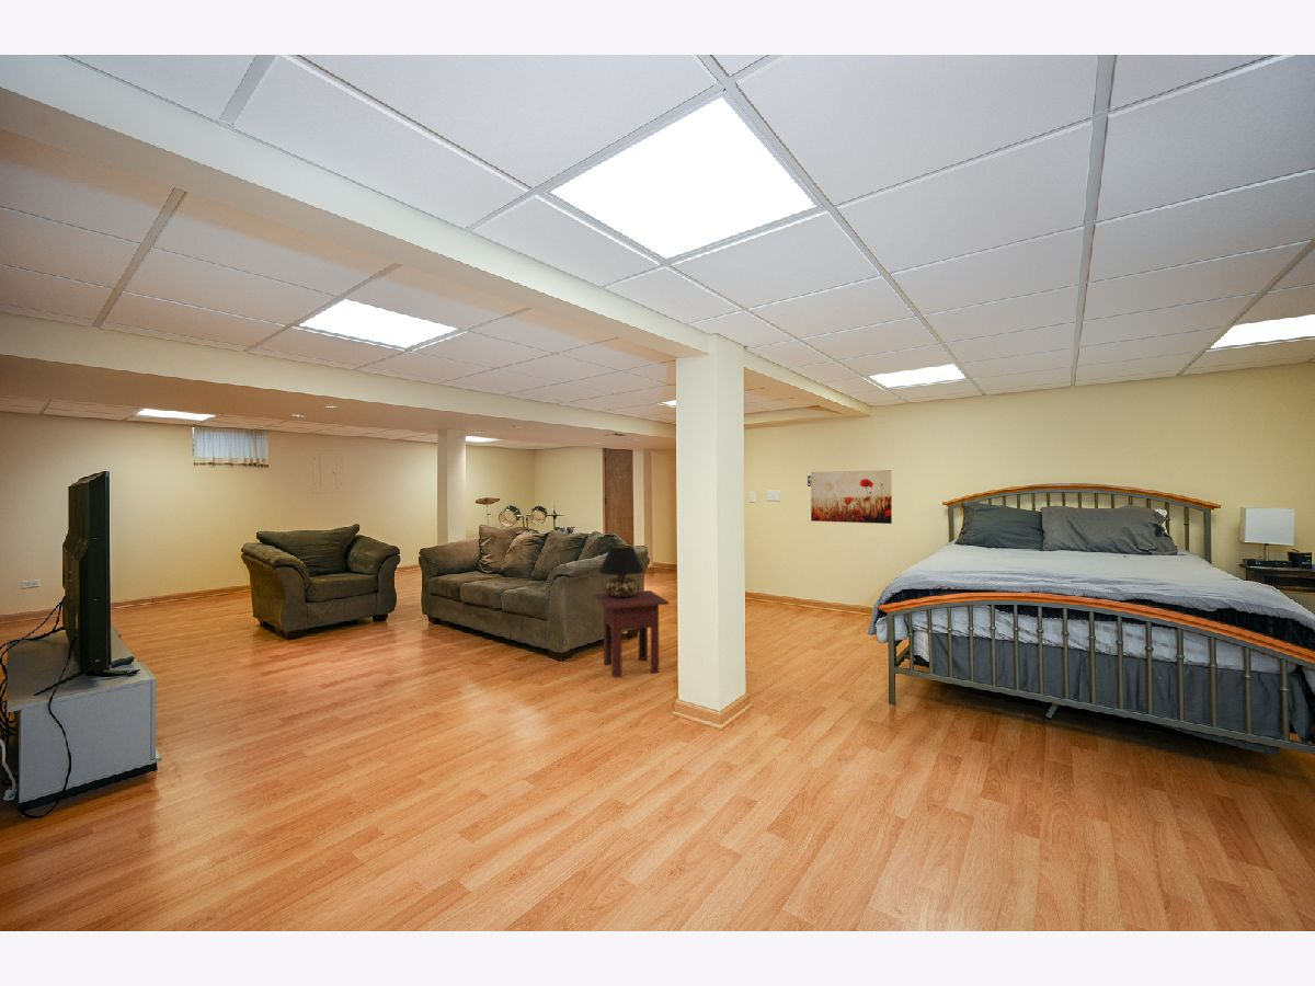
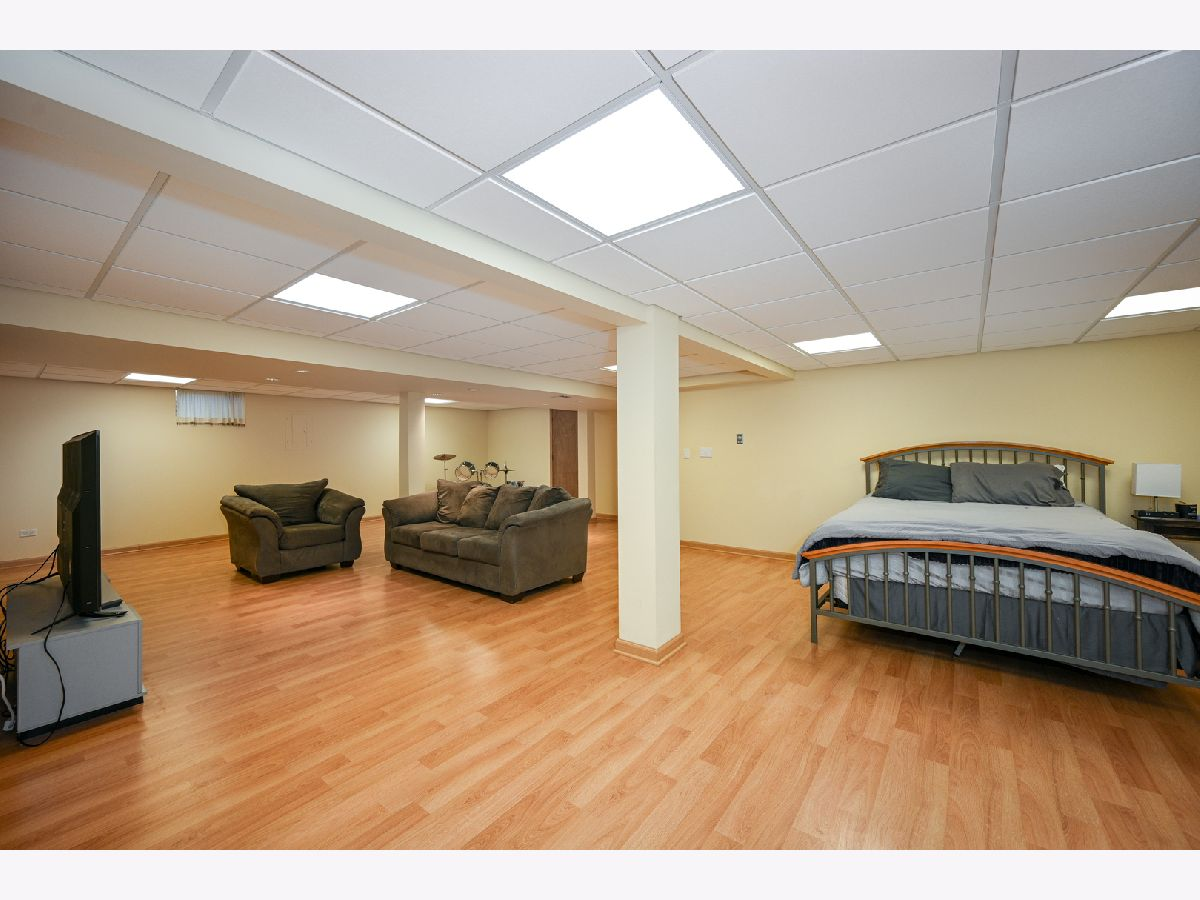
- table lamp (621, 571)
- side table (629, 629)
- wall art (849, 496)
